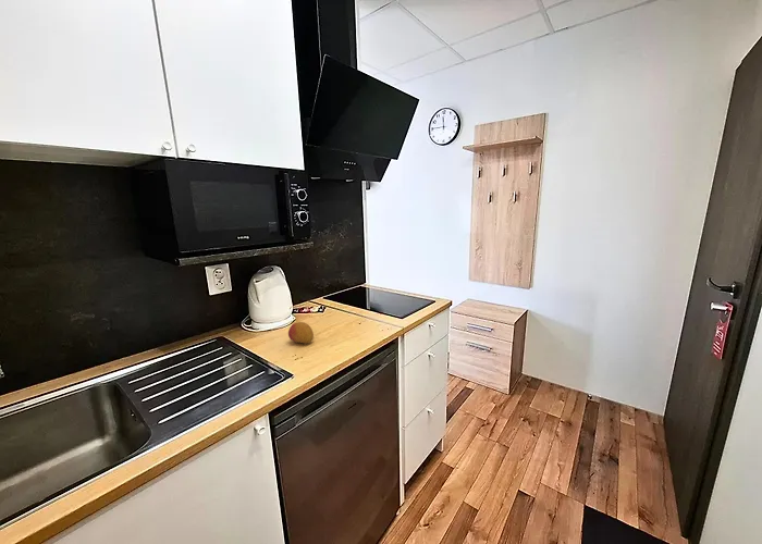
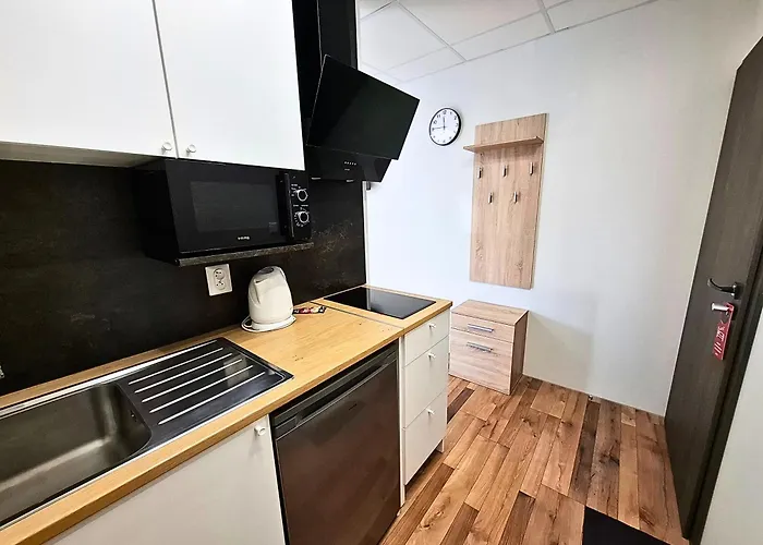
- fruit (300, 332)
